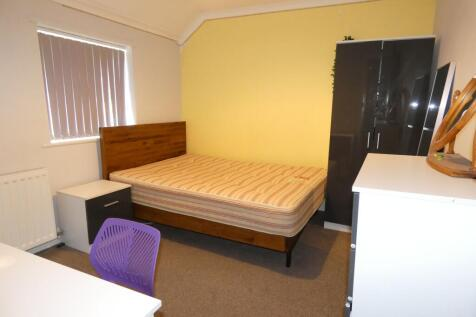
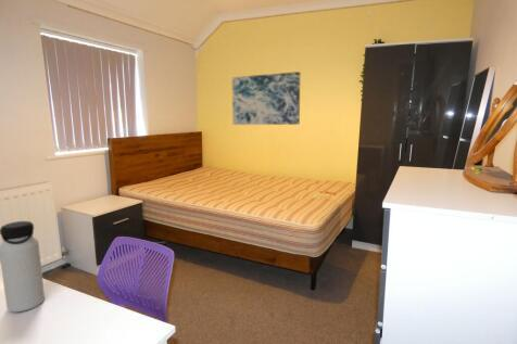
+ water bottle (21, 264)
+ wall art (264, 100)
